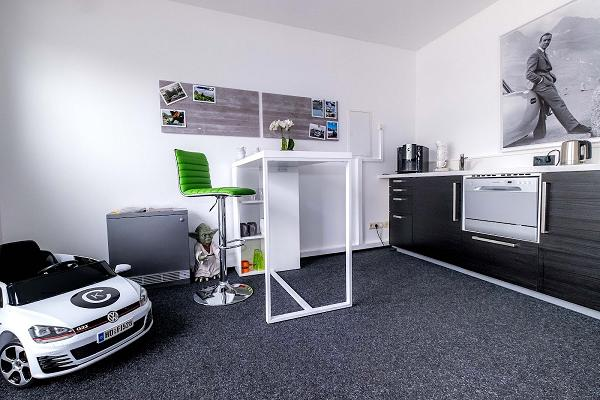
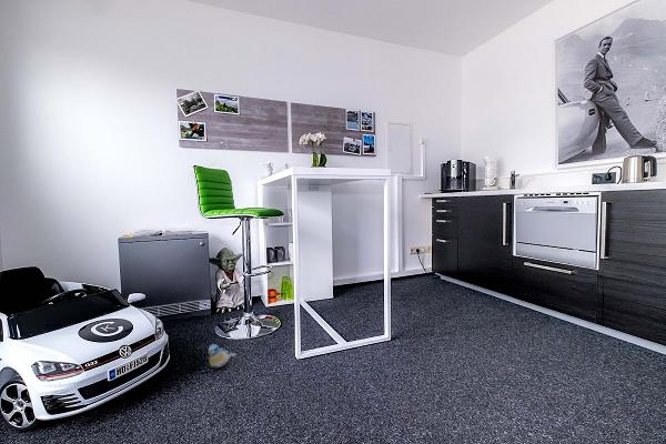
+ plush toy (221, 353)
